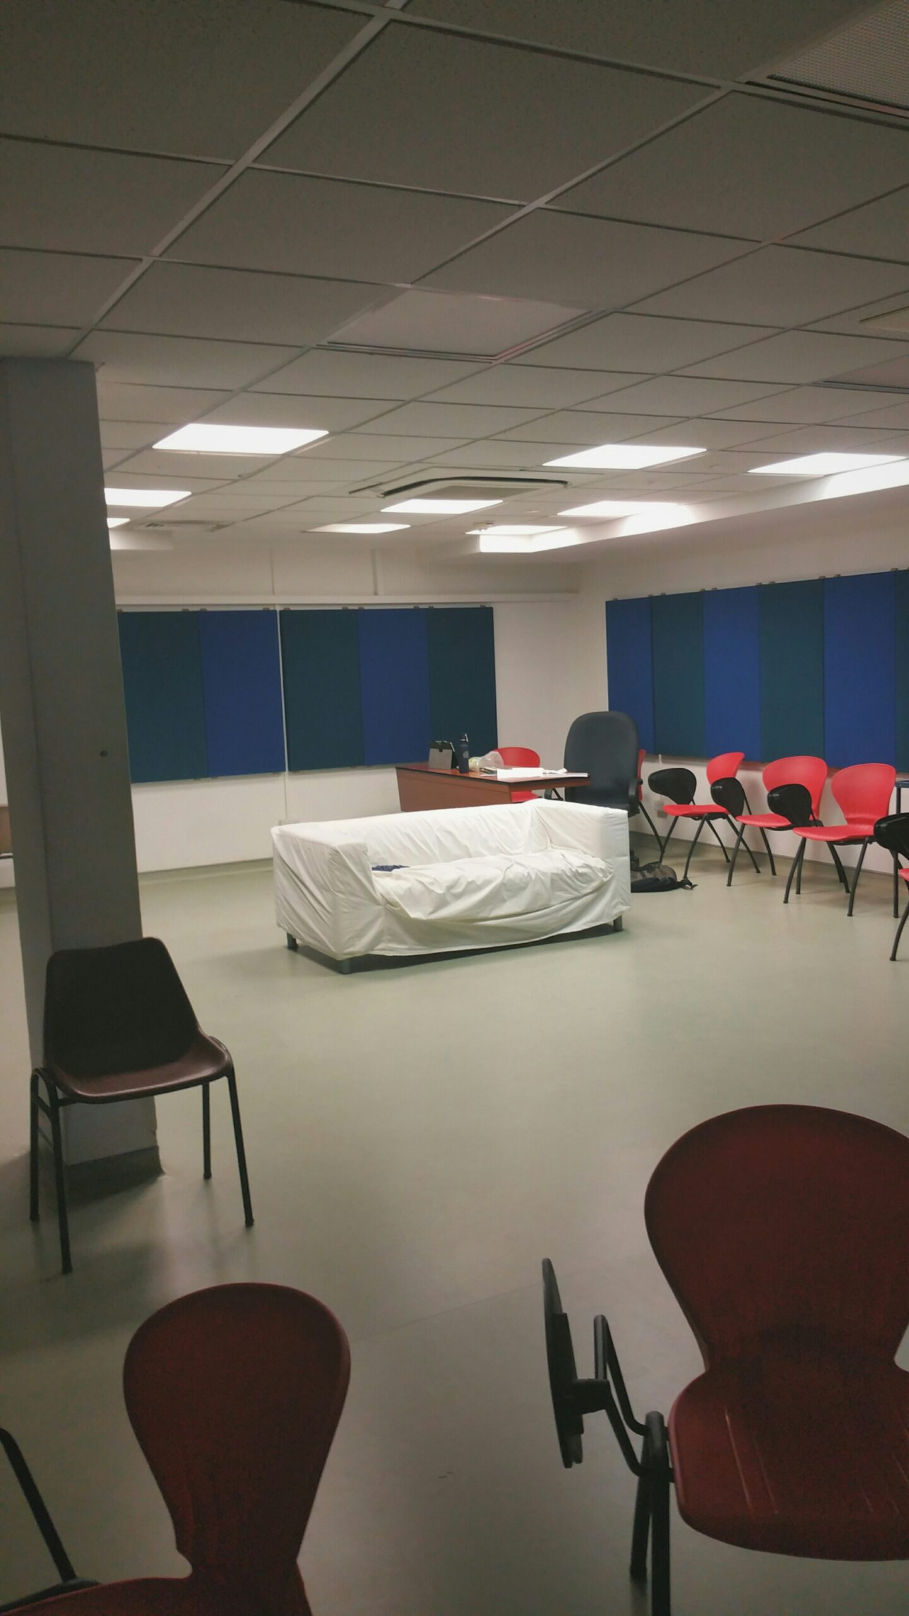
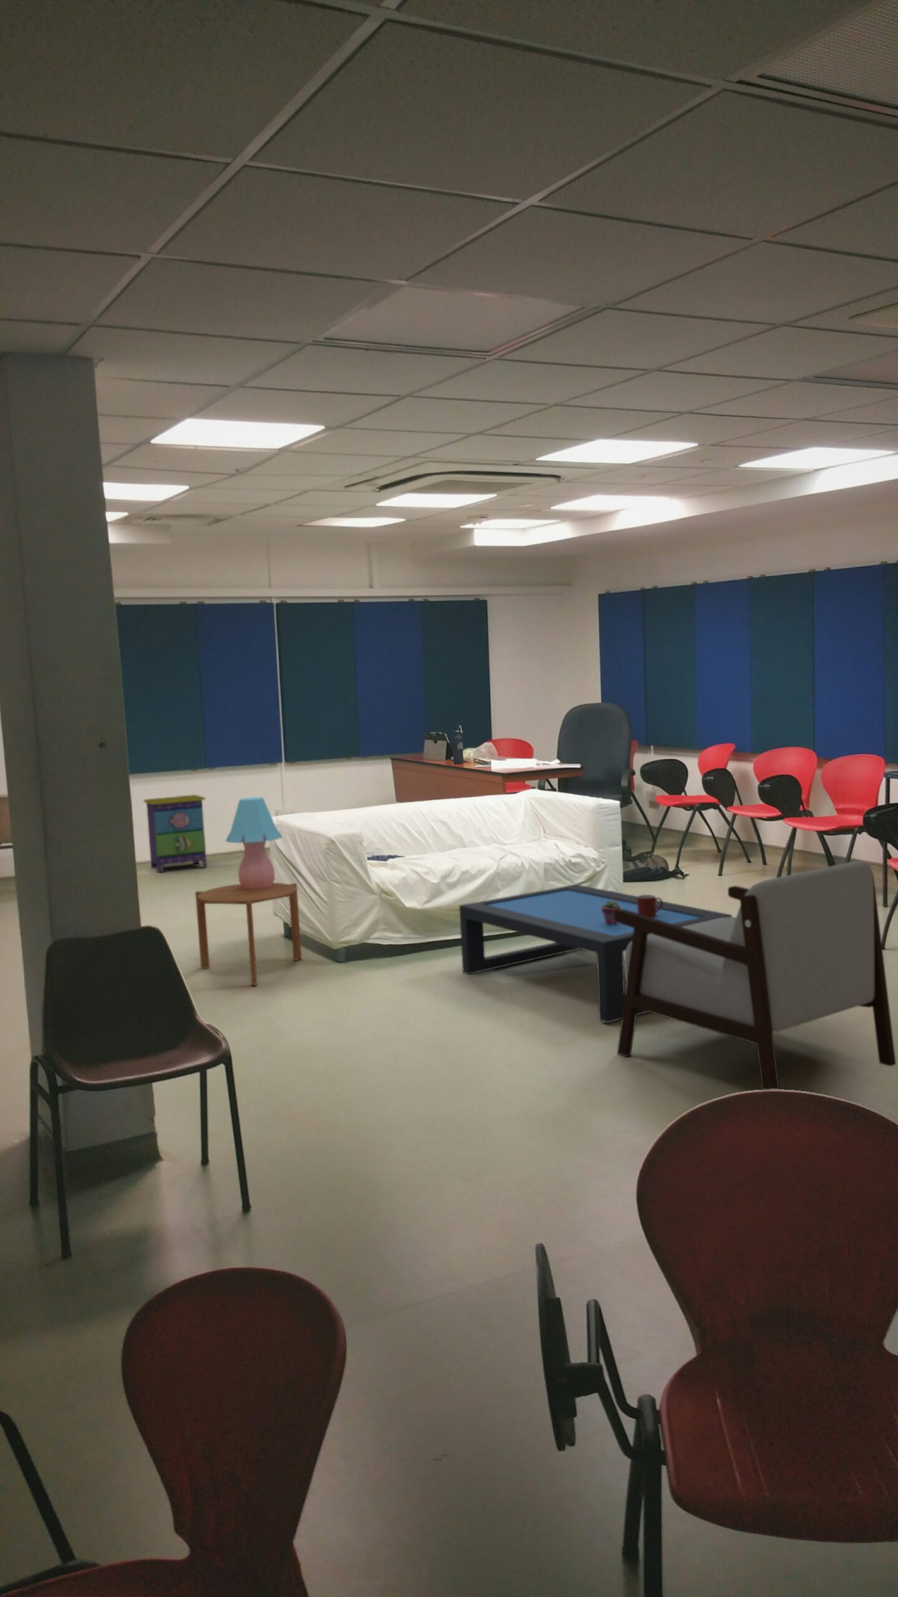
+ nightstand (178, 833)
+ armchair (748, 961)
+ potted succulent (611, 908)
+ side table (250, 931)
+ coffee table (590, 945)
+ table lamp (253, 842)
+ mug (650, 903)
